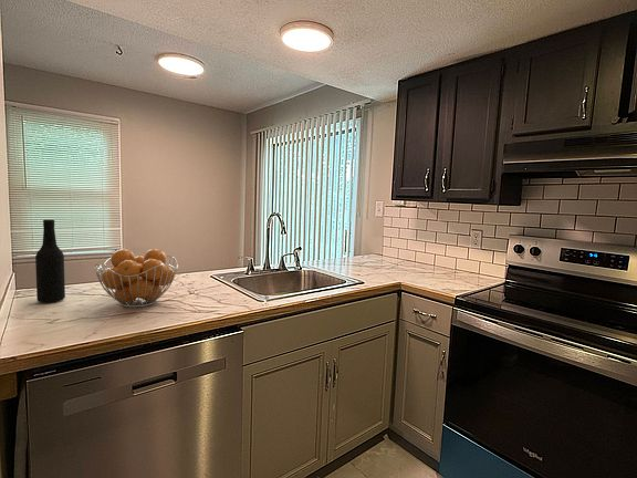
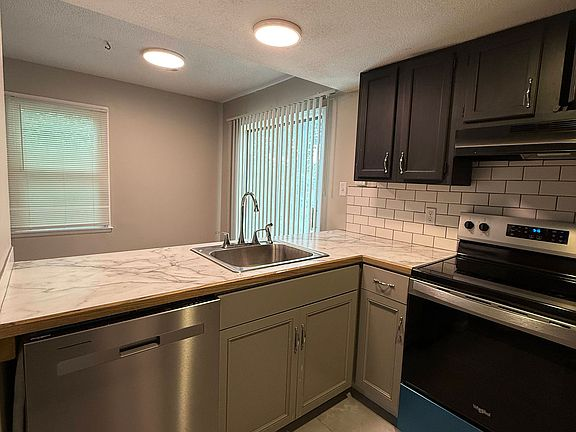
- bottle (50, 260)
- fruit basket (138, 276)
